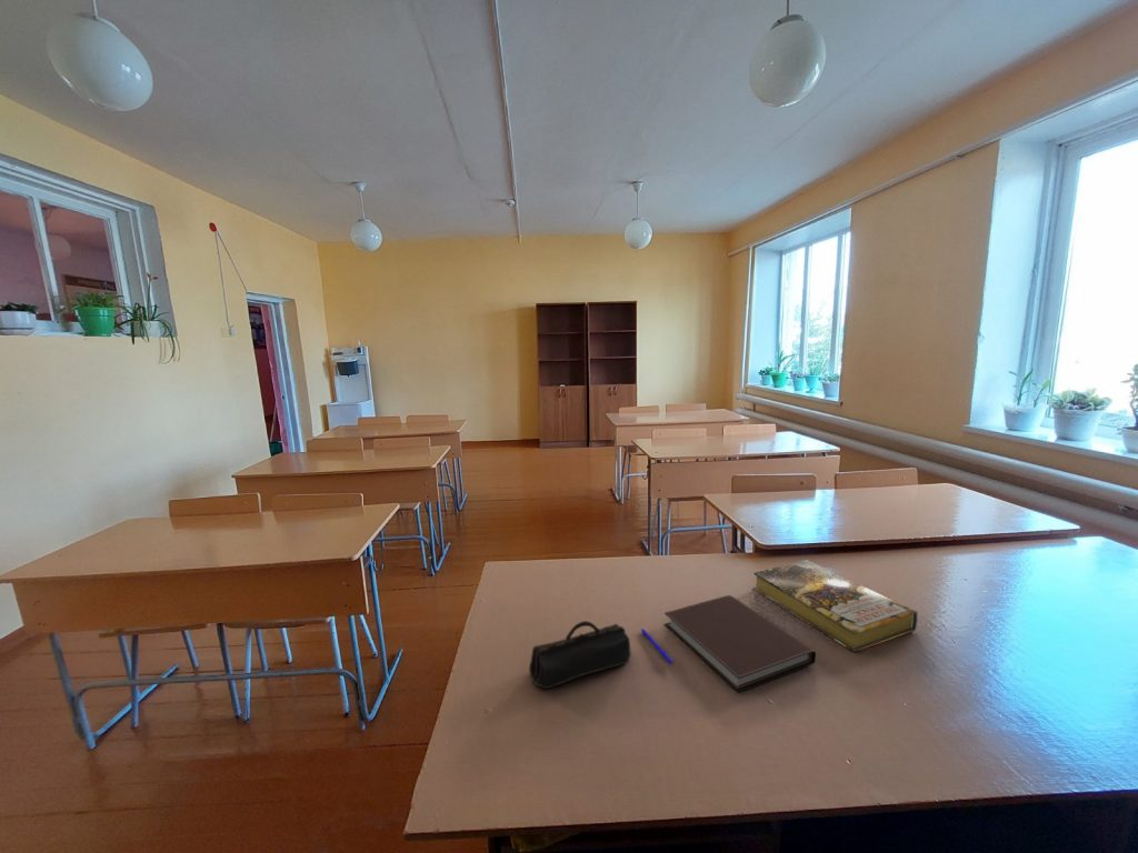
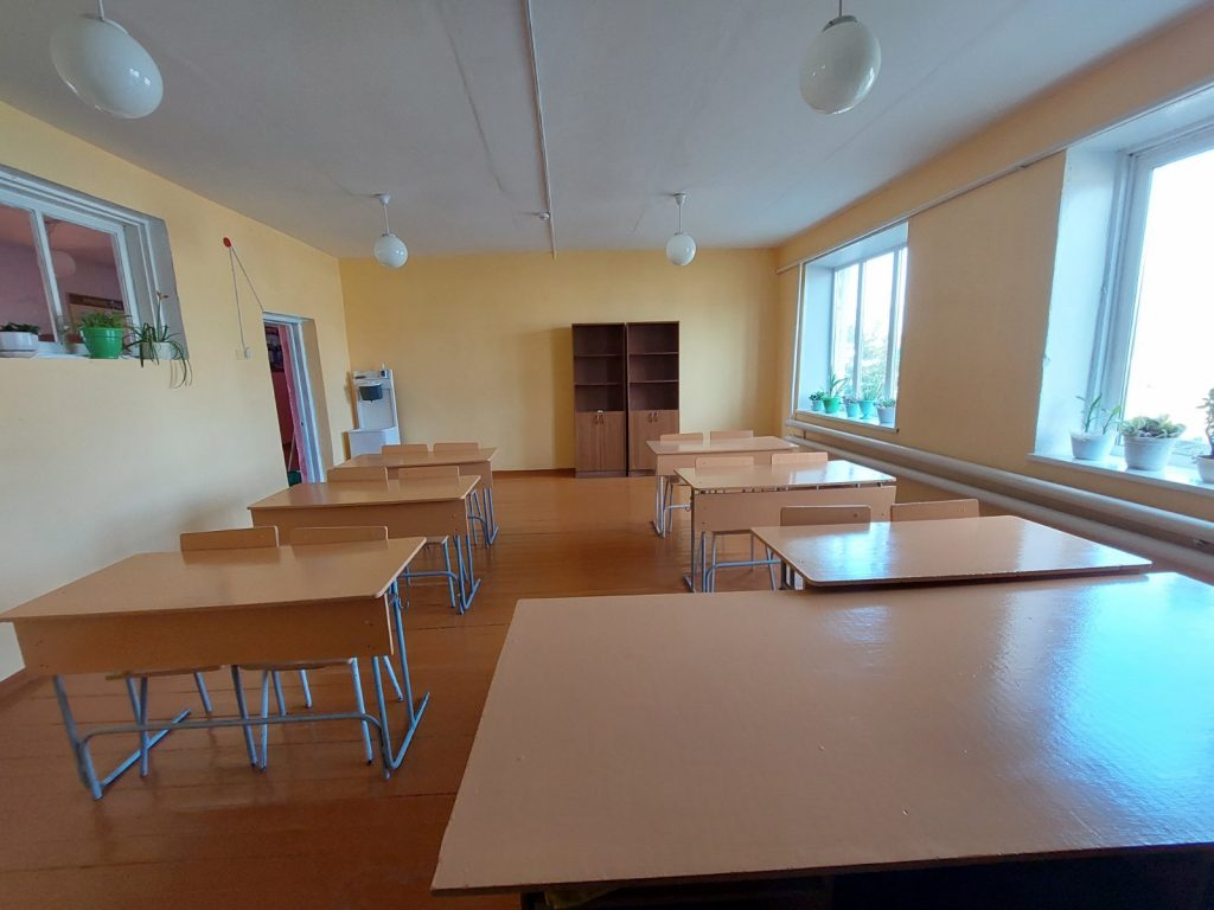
- book (827, 599)
- pencil case (580, 645)
- pen (655, 644)
- notebook (733, 635)
